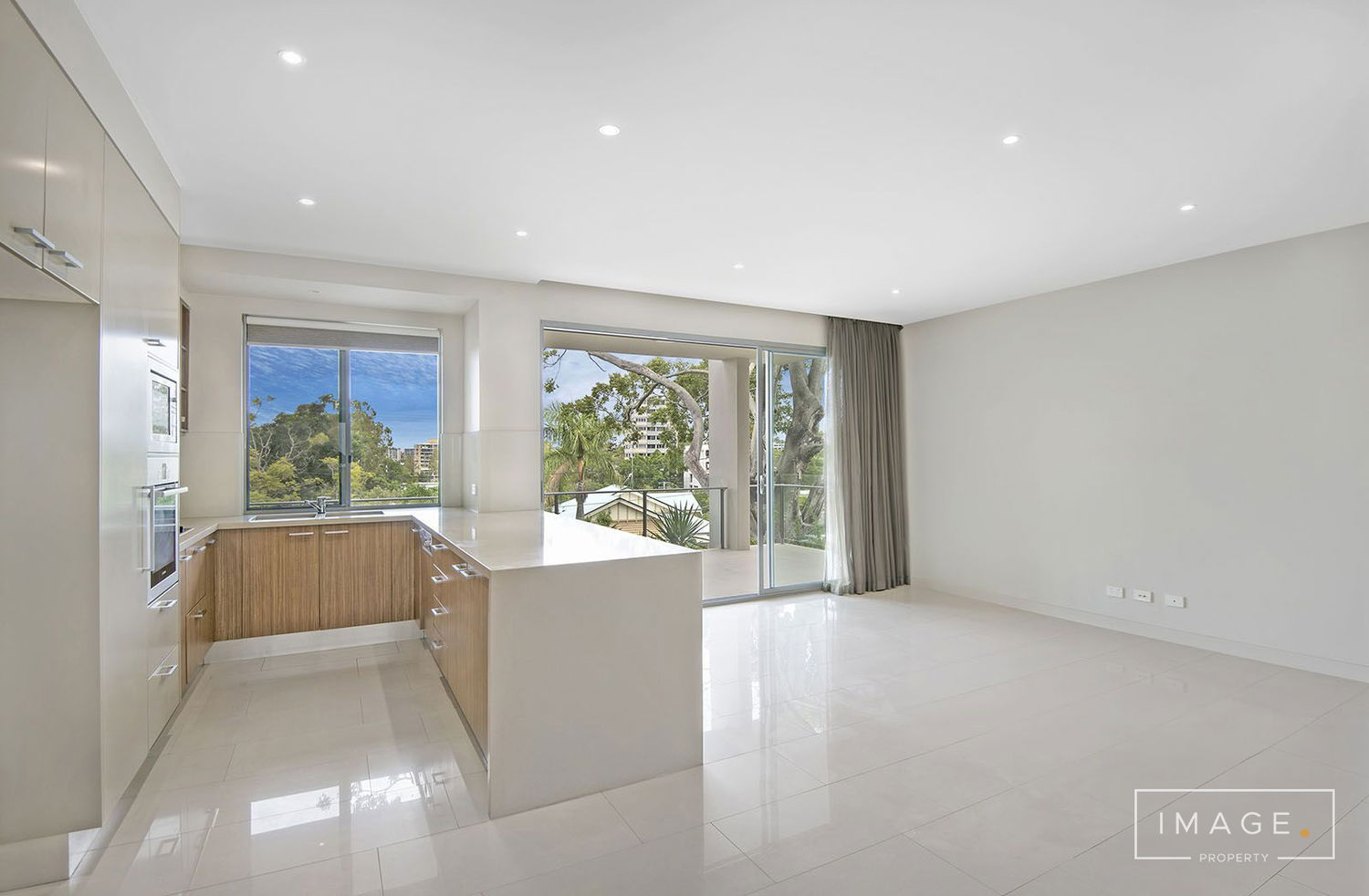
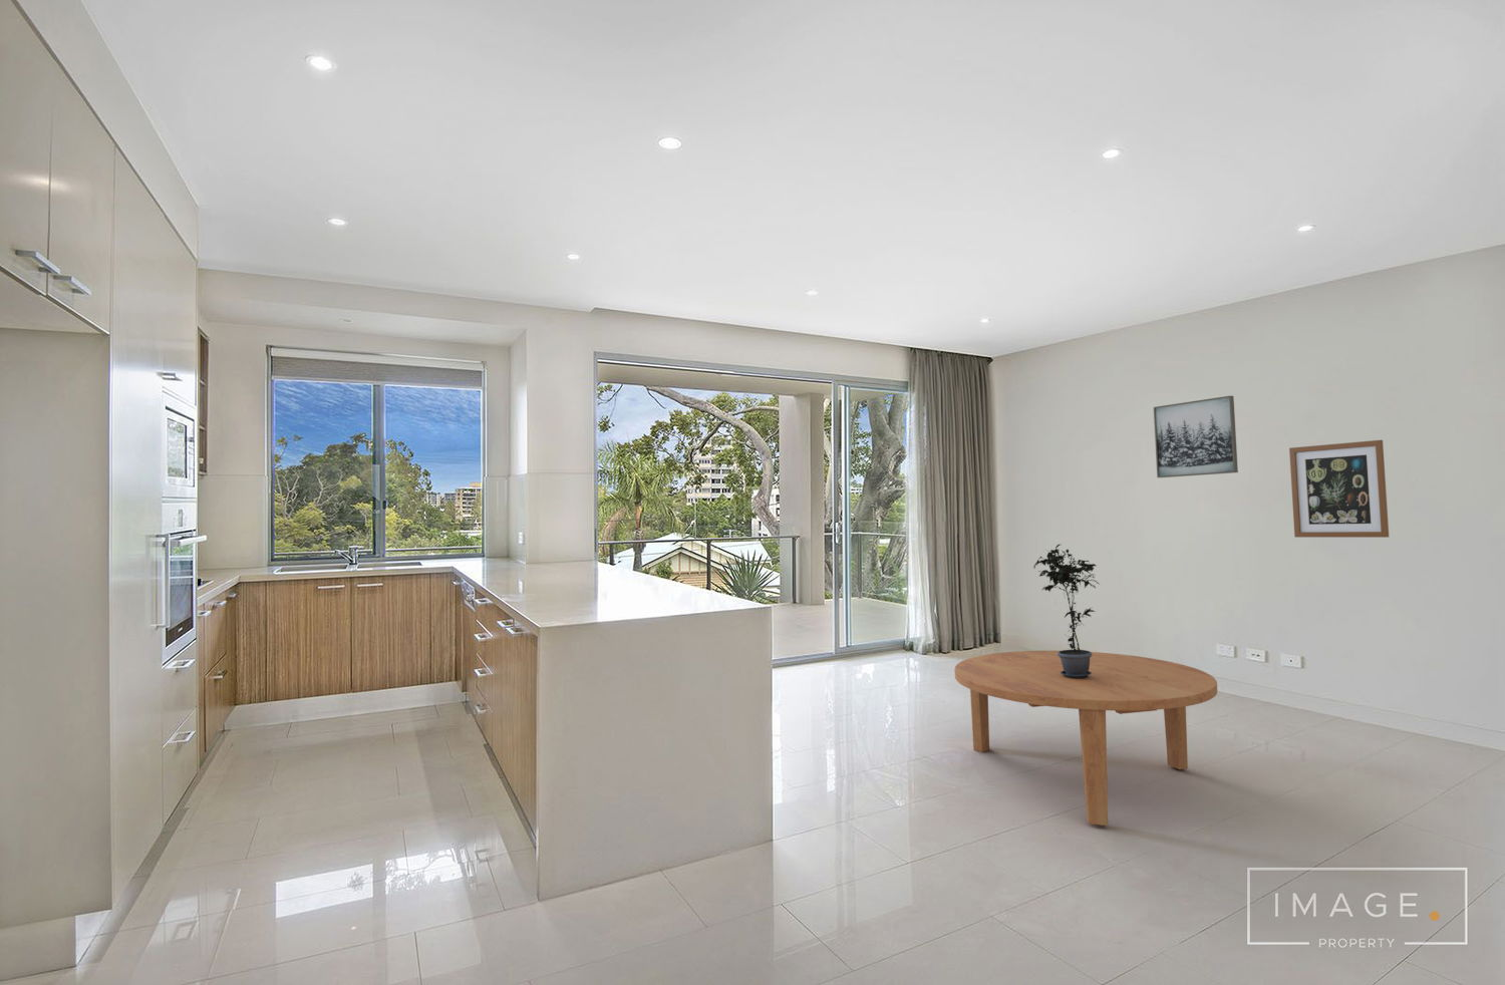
+ wall art (1193, 439)
+ potted plant (1070, 609)
+ wall art (1337, 490)
+ coffee table (1080, 724)
